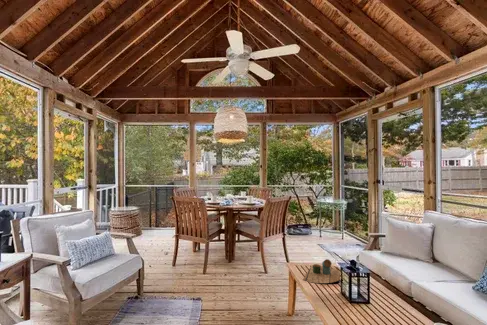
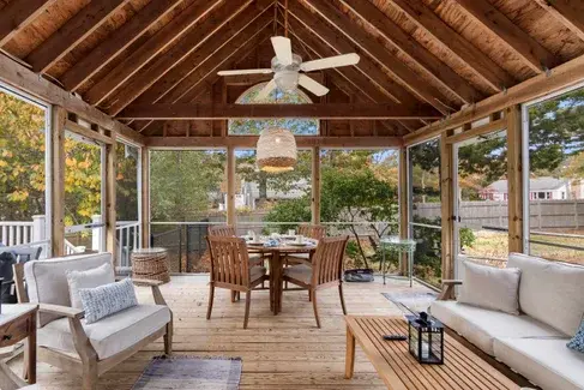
- decorative tray (316, 266)
